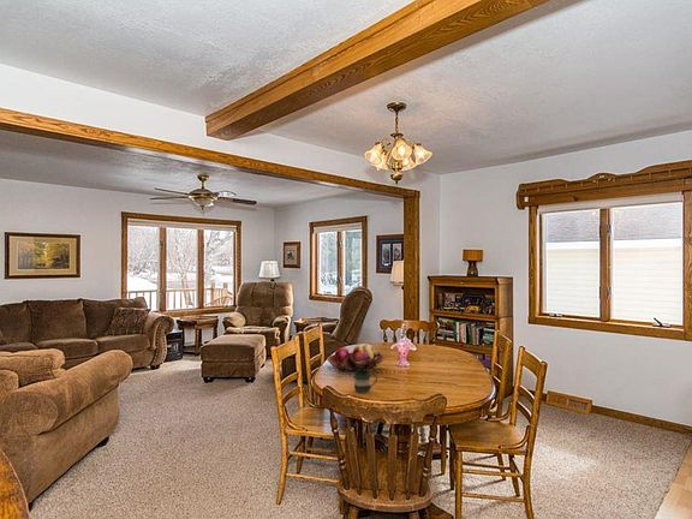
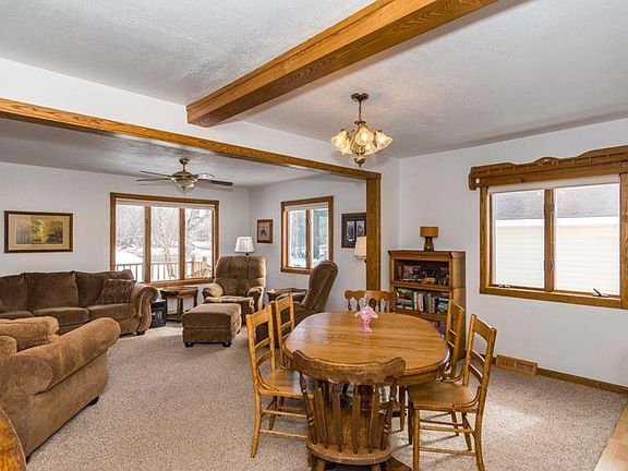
- fruit basket (357, 357)
- mug (365, 381)
